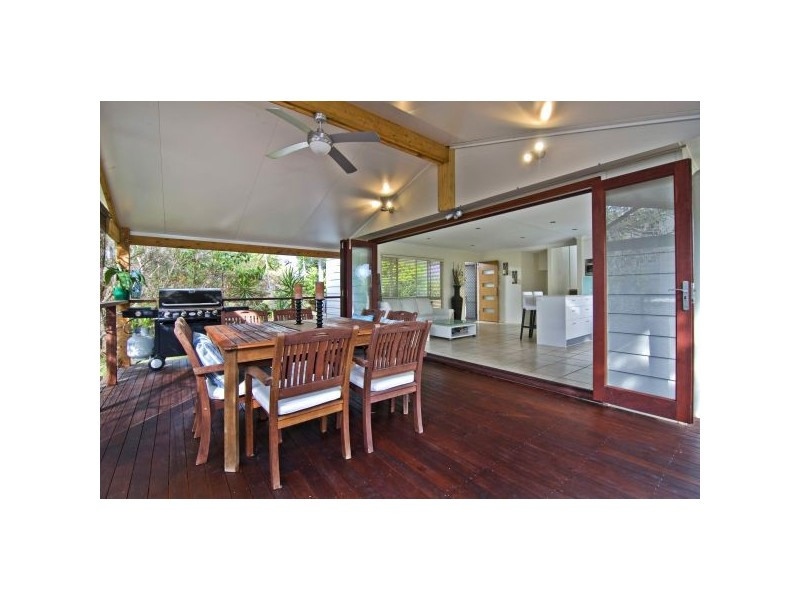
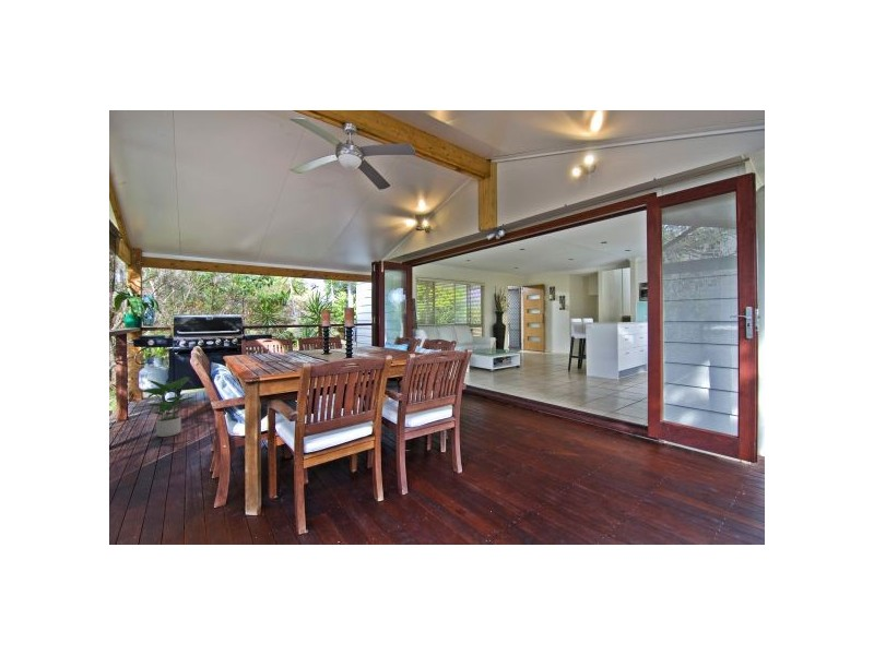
+ potted plant (172, 405)
